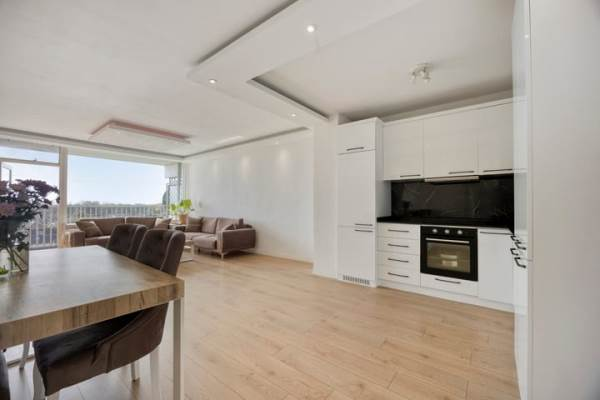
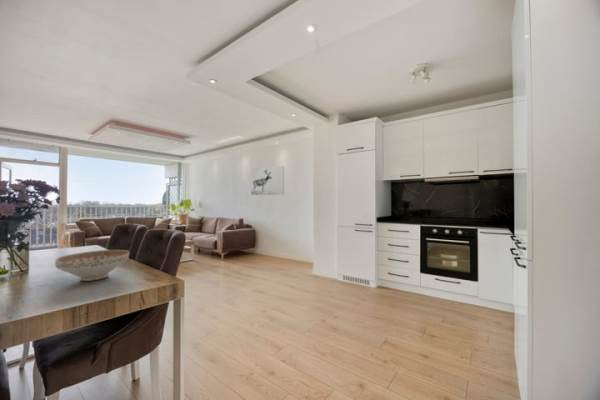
+ decorative bowl (94, 266)
+ wall art (266, 181)
